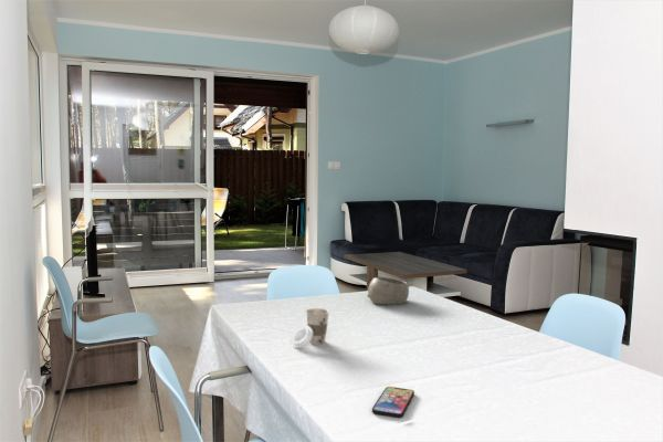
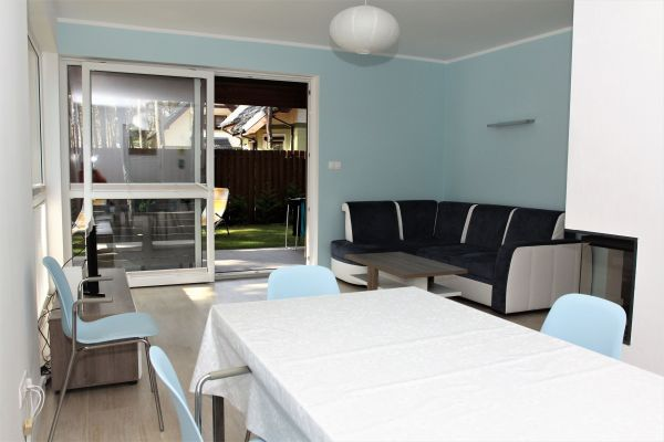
- cup (311, 328)
- bowl (388, 290)
- smartphone (393, 401)
